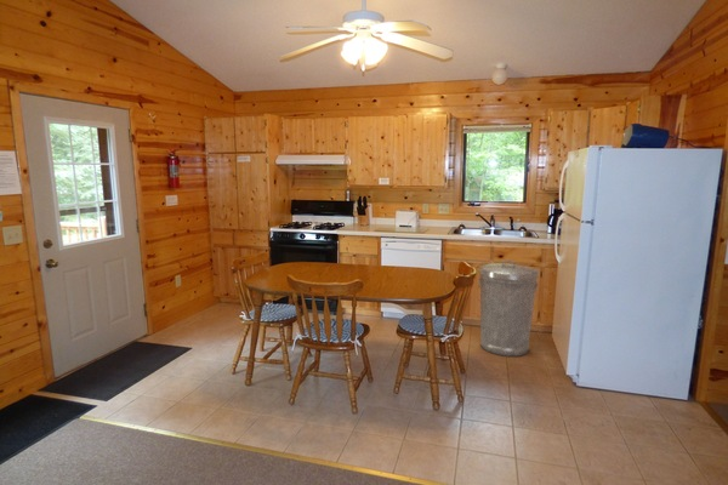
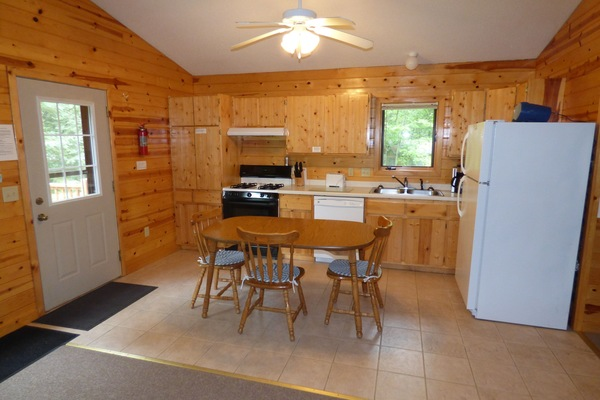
- trash can (506, 304)
